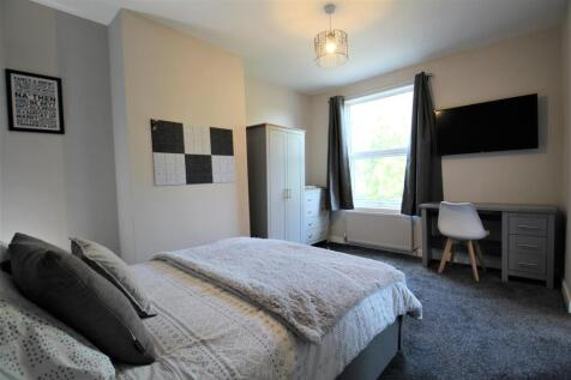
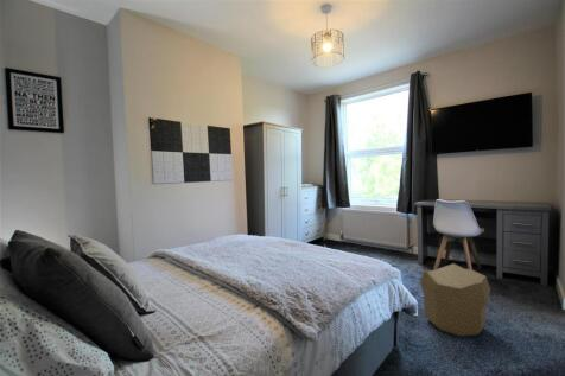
+ pouf (453, 293)
